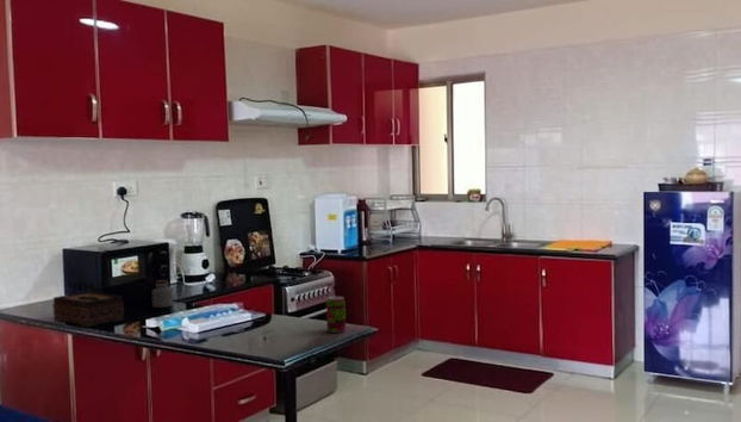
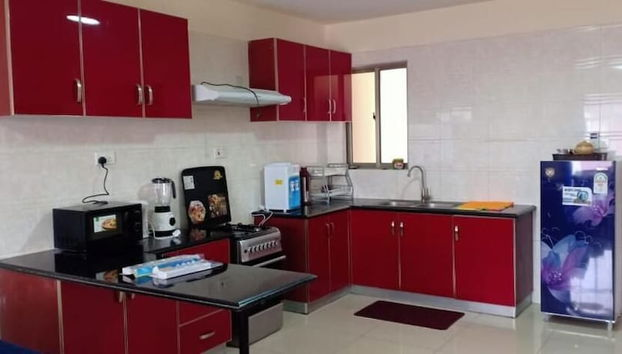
- jar (162, 293)
- beverage can (336, 314)
- tissue box (88, 308)
